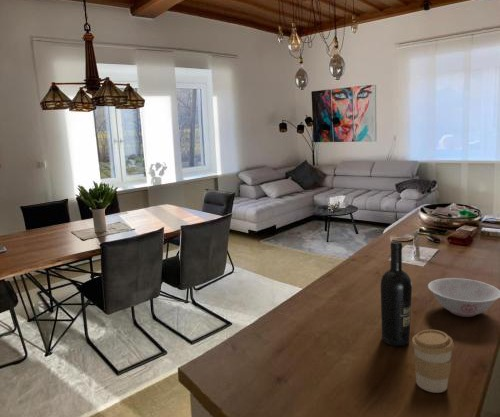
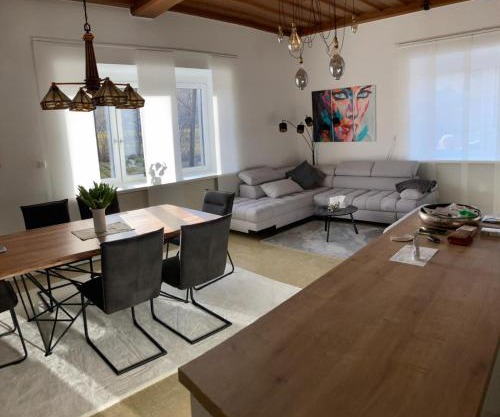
- wine bottle (395, 292)
- bowl (462, 300)
- coffee cup (432, 359)
